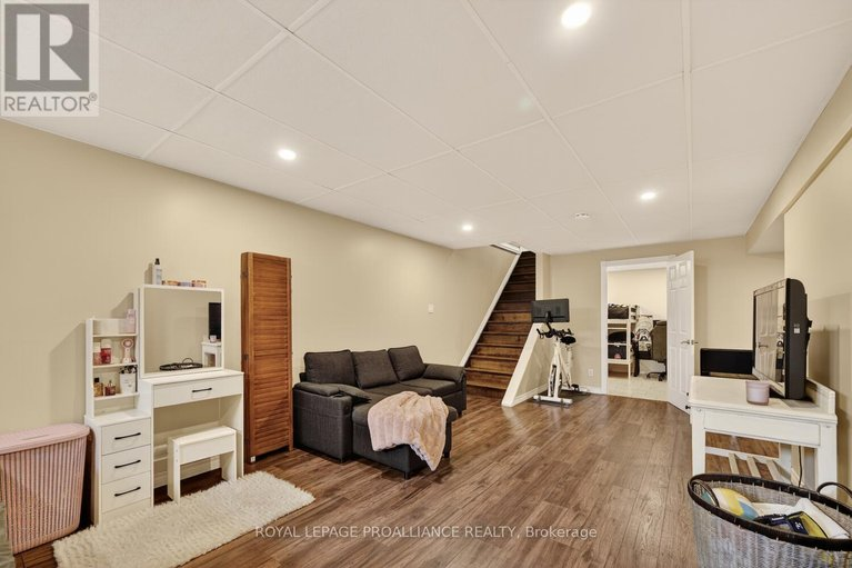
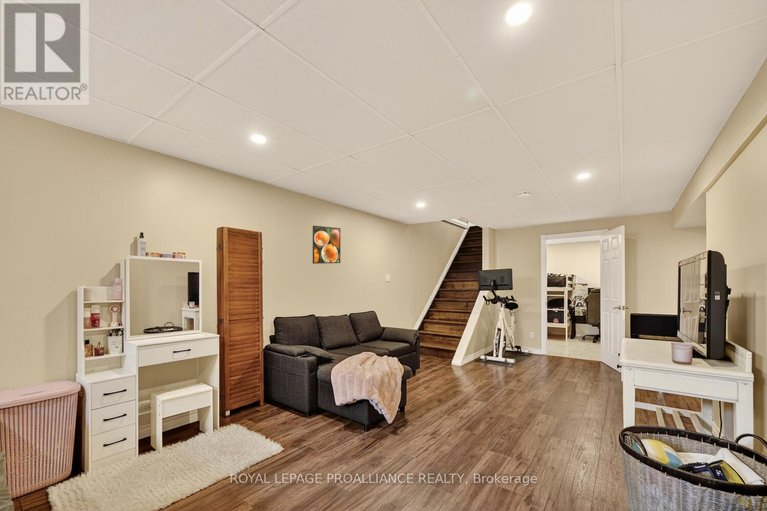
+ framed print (327, 245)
